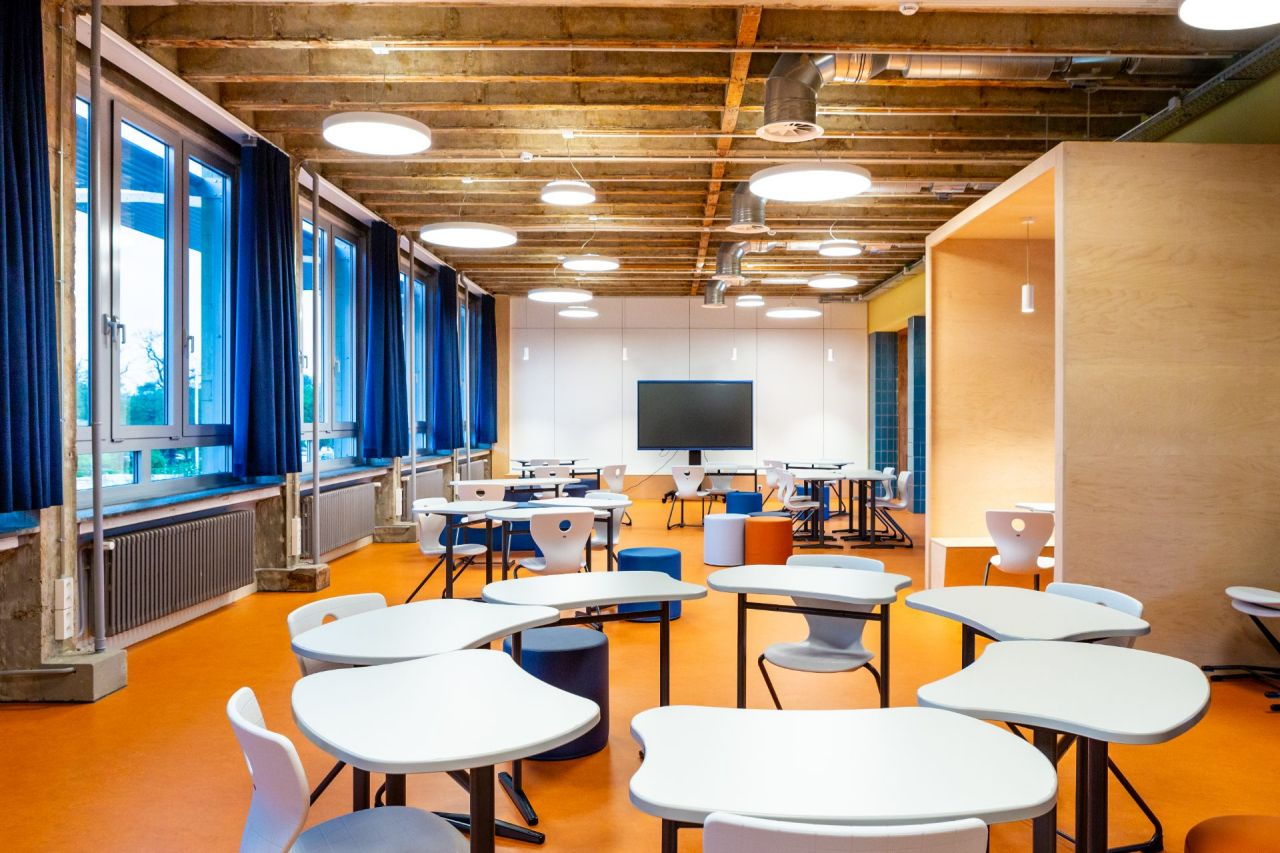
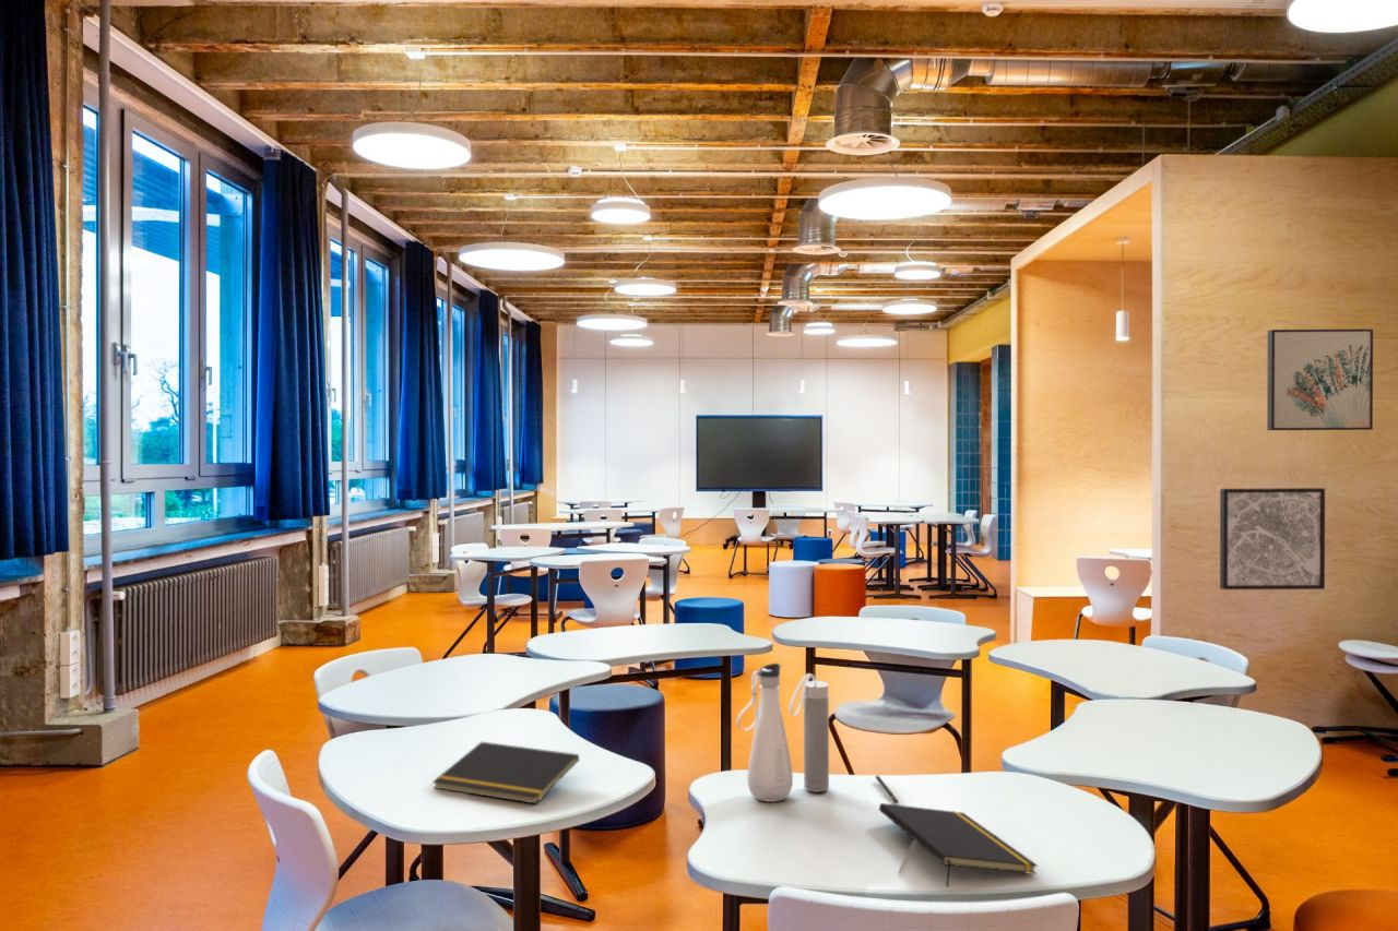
+ wall art (1319, 380)
+ notepad (953, 836)
+ notepad (507, 771)
+ wall art (1271, 538)
+ pen (887, 789)
+ water bottle (783, 728)
